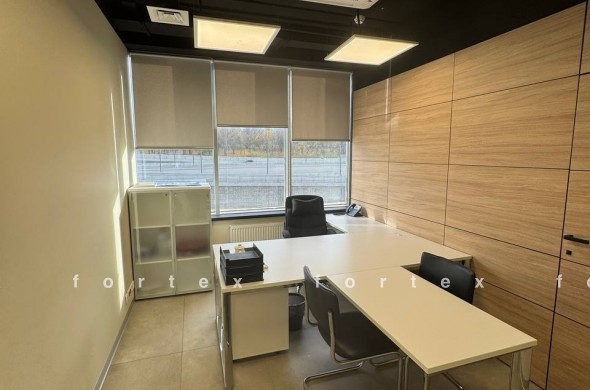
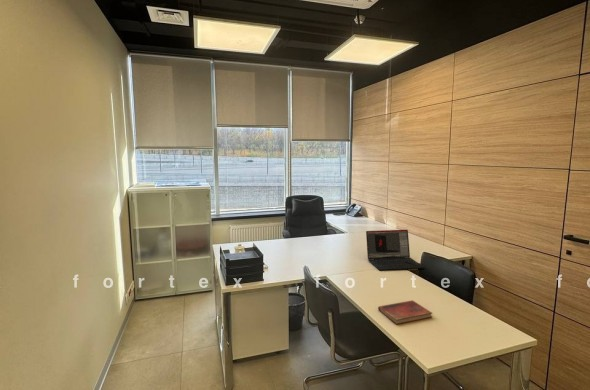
+ laptop (394, 249)
+ diary (404, 311)
